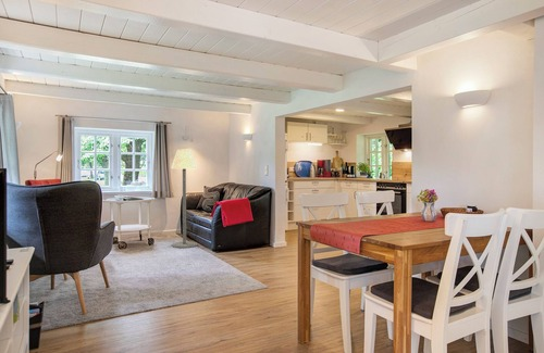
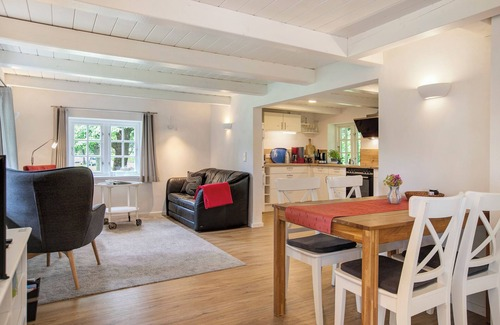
- floor lamp (184, 197)
